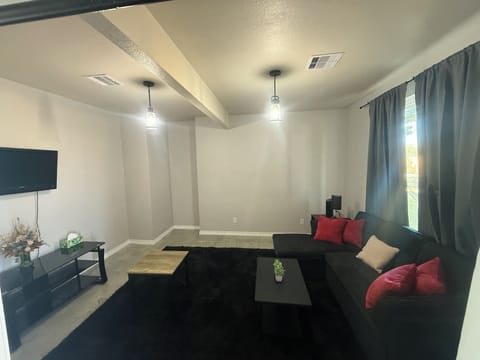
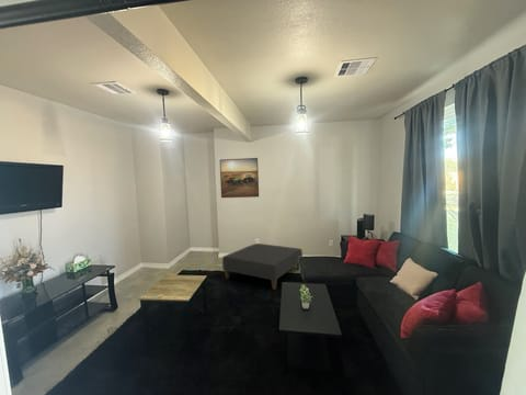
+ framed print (239, 178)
+ ottoman (264, 262)
